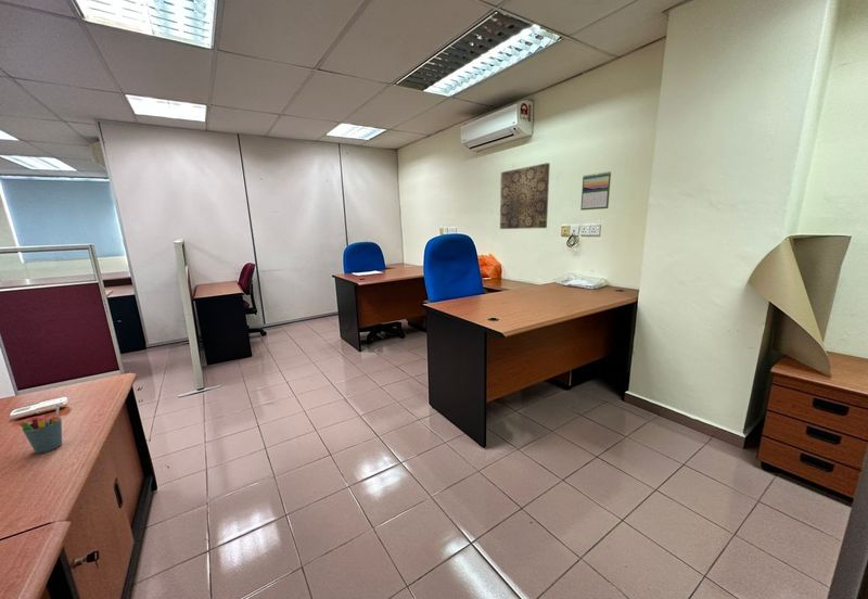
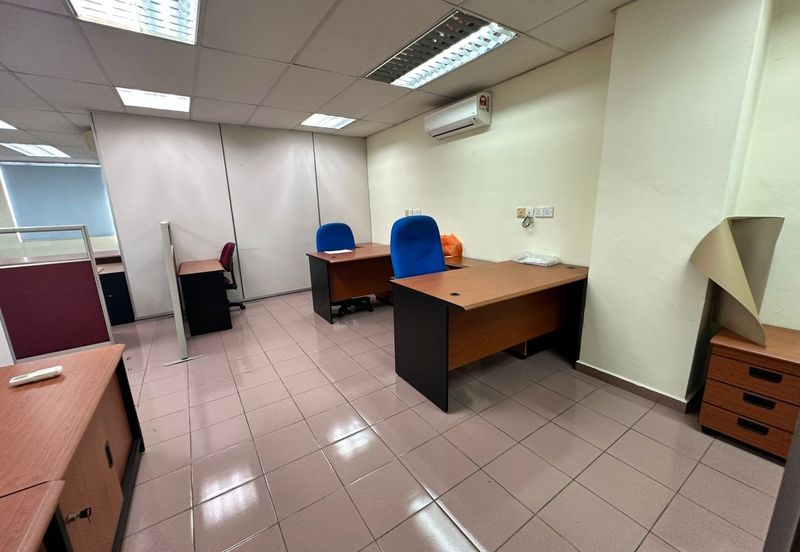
- wall art (522, 199)
- pen holder (43, 429)
- calendar (595, 191)
